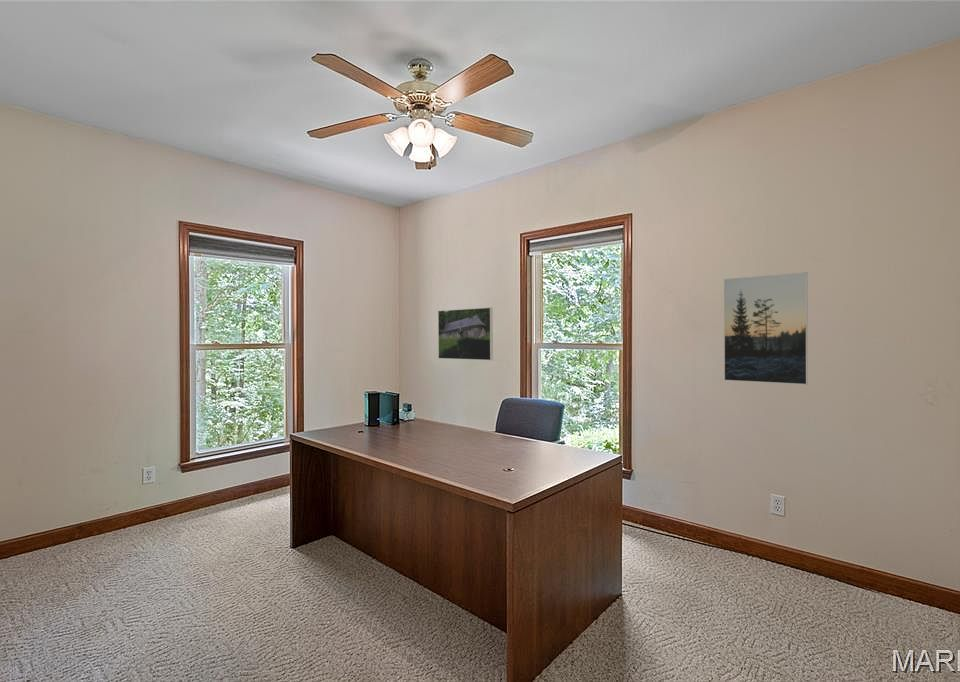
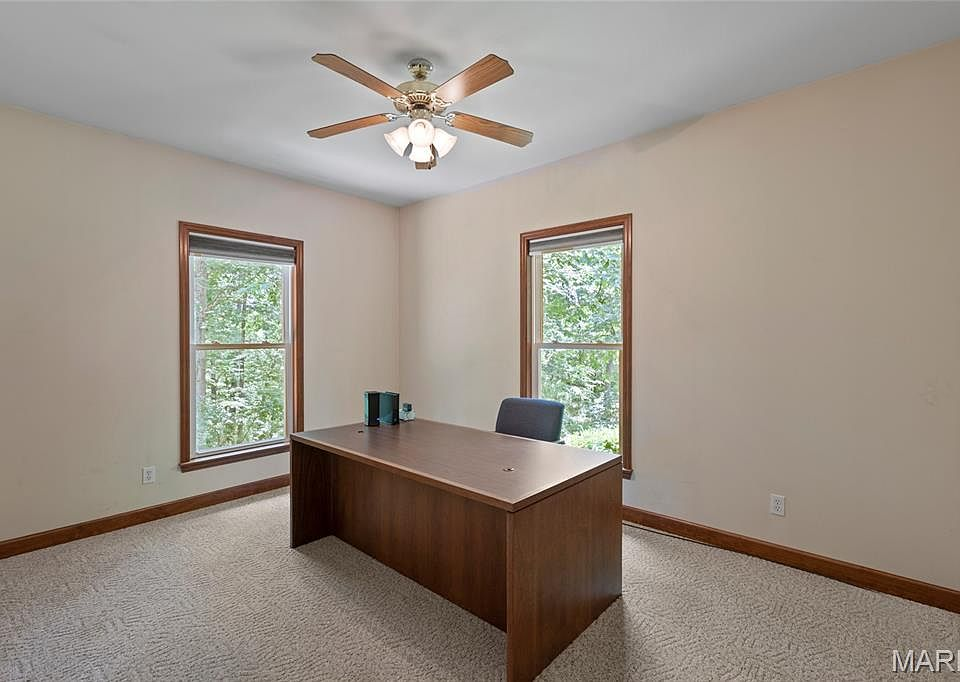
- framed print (464, 334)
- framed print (763, 329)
